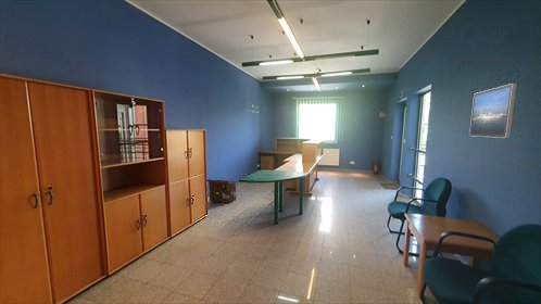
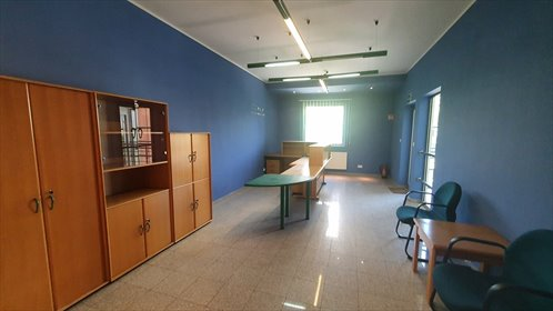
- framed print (490, 113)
- cardboard box (221, 189)
